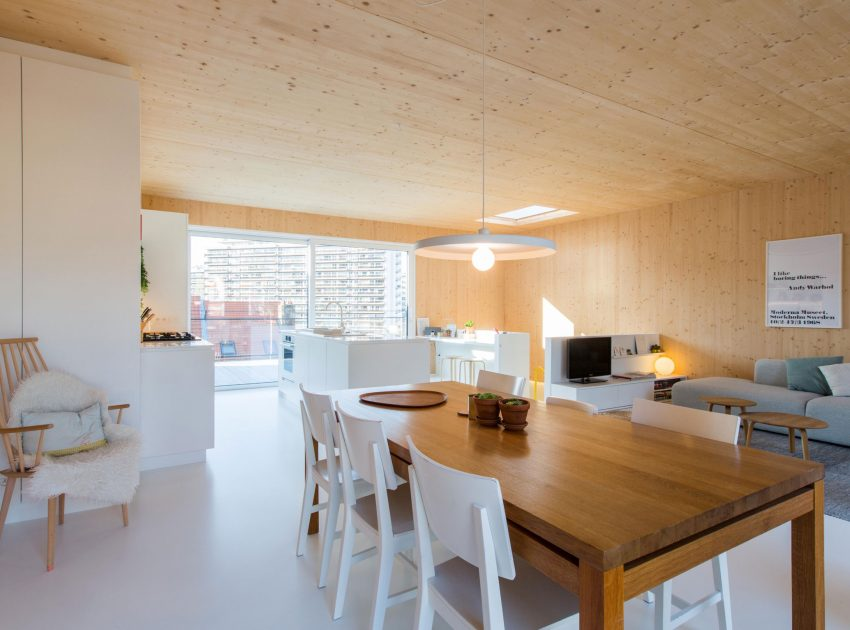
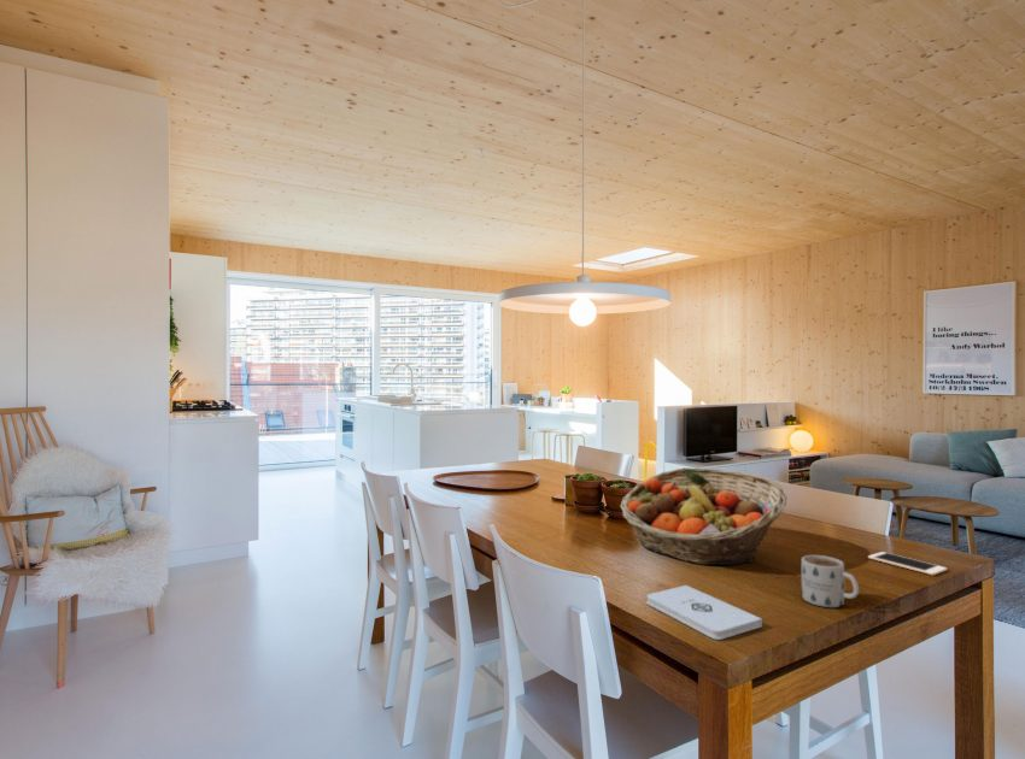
+ fruit basket (698, 511)
+ cell phone (906, 563)
+ notepad (699, 610)
+ mug (830, 582)
